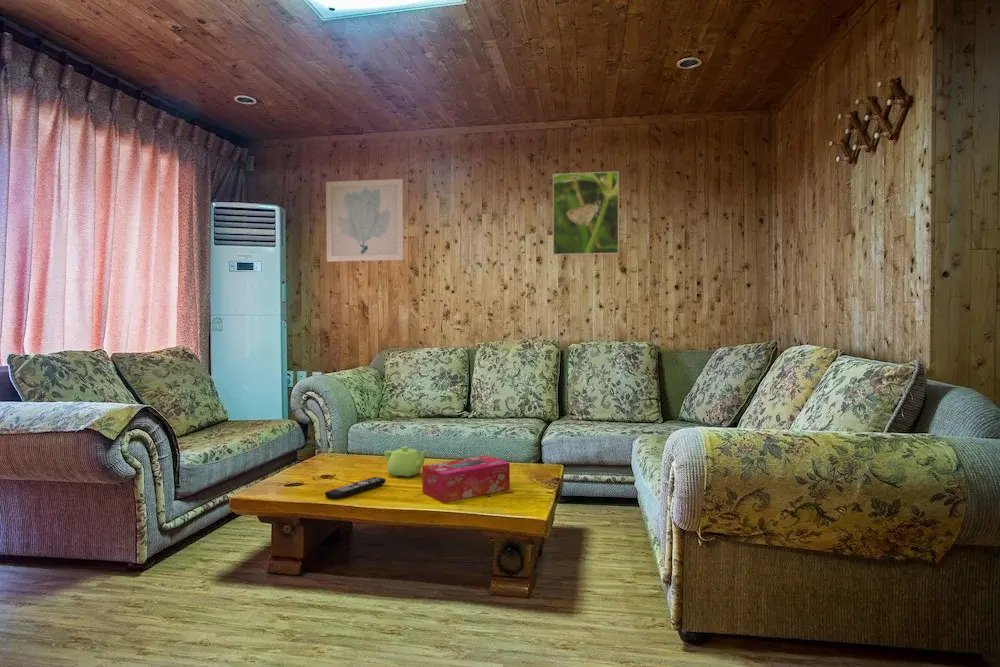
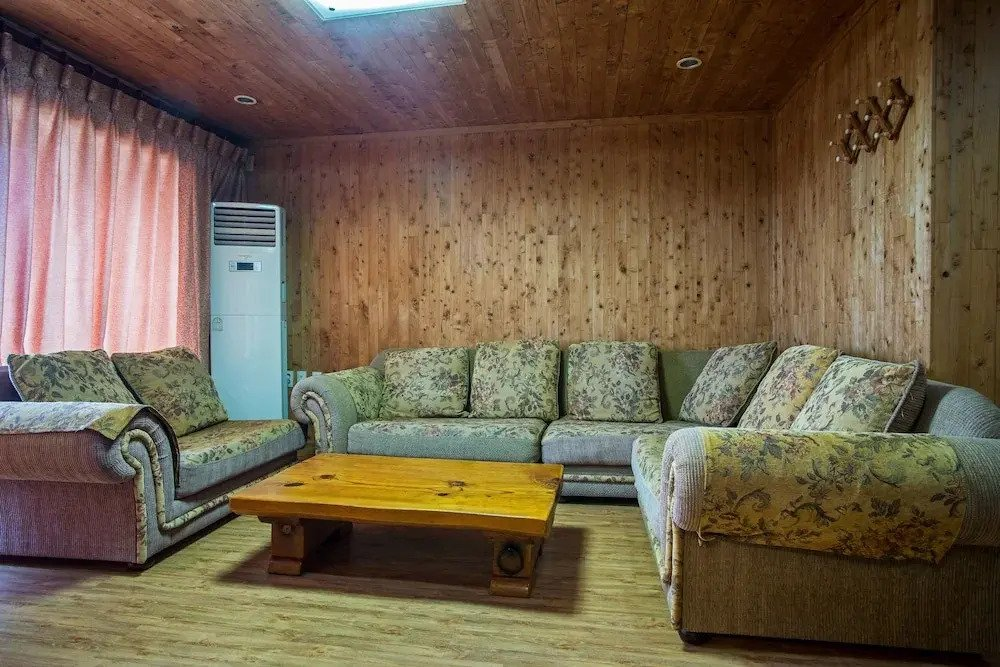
- wall art (364, 220)
- teapot (406, 460)
- remote control (356, 487)
- tissue box (466, 477)
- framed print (585, 213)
